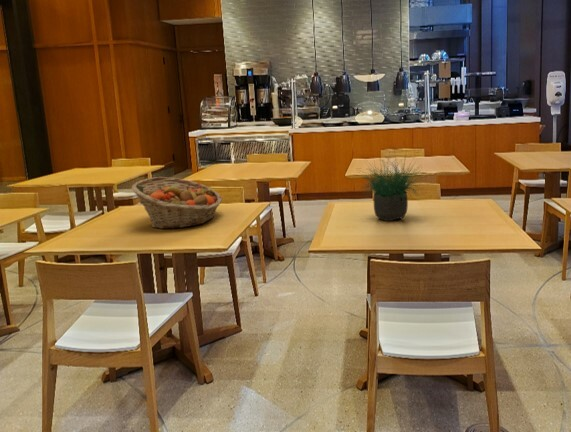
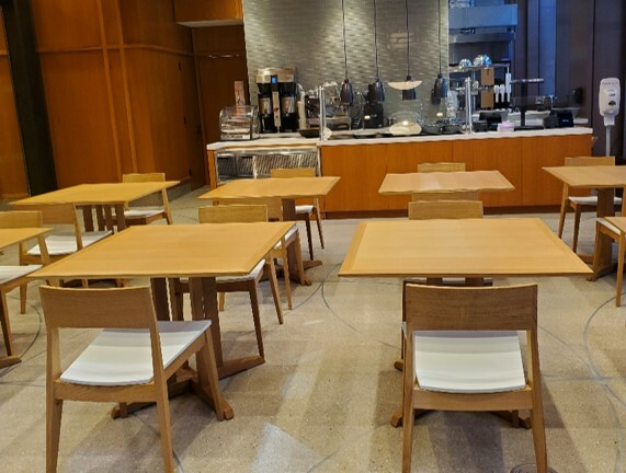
- fruit basket (178, 200)
- potted plant (389, 181)
